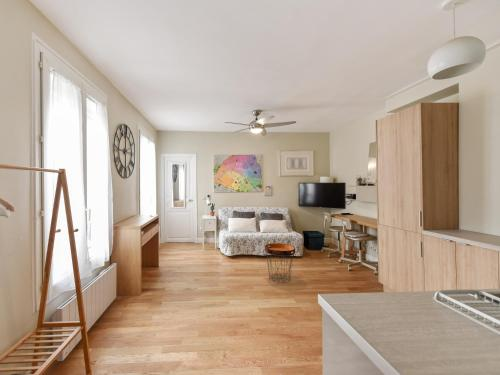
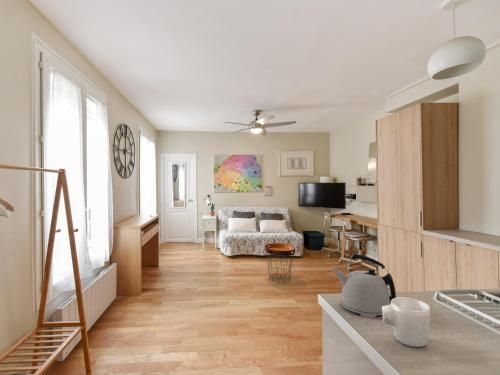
+ mug (405, 321)
+ kettle (363, 280)
